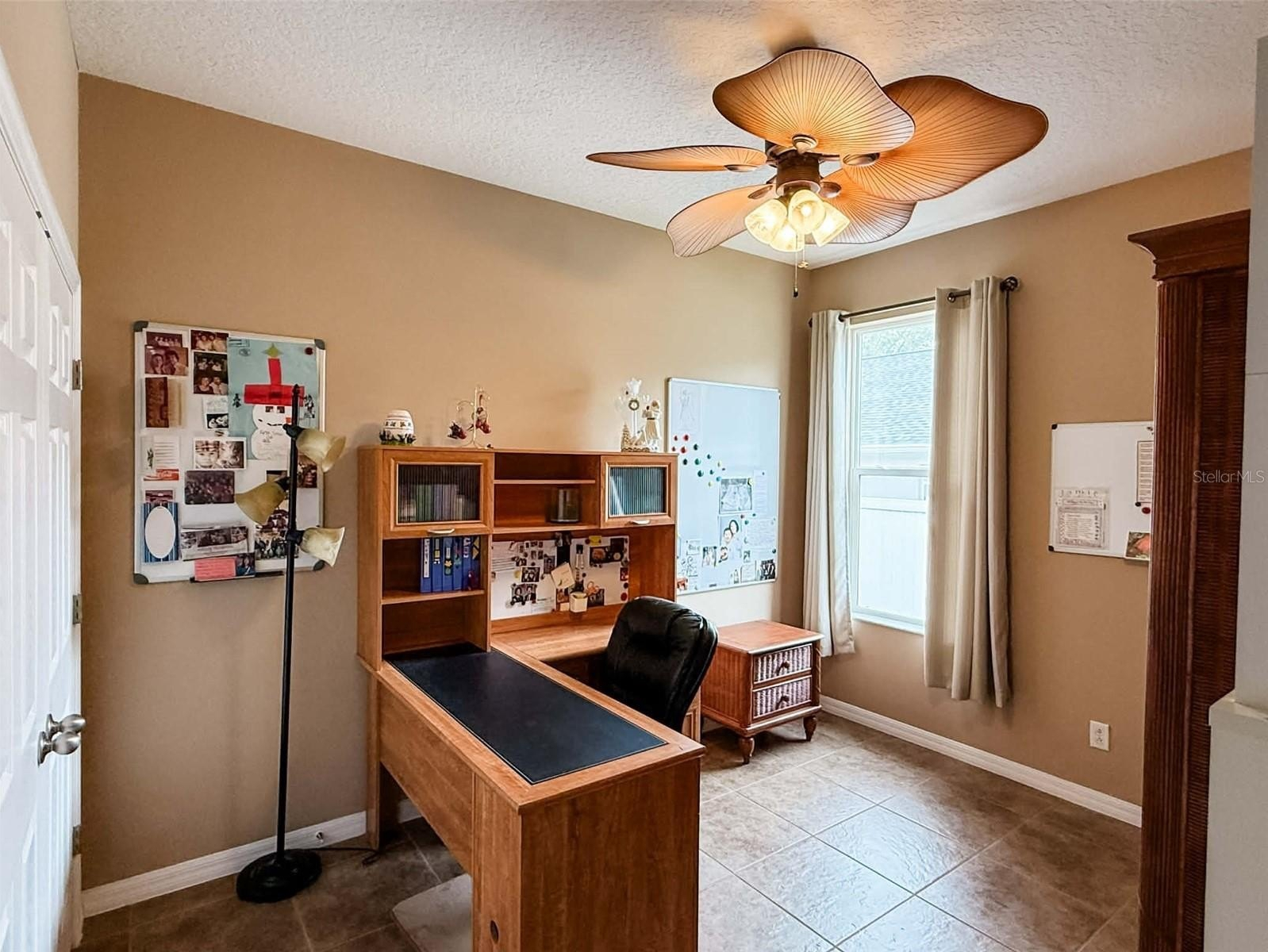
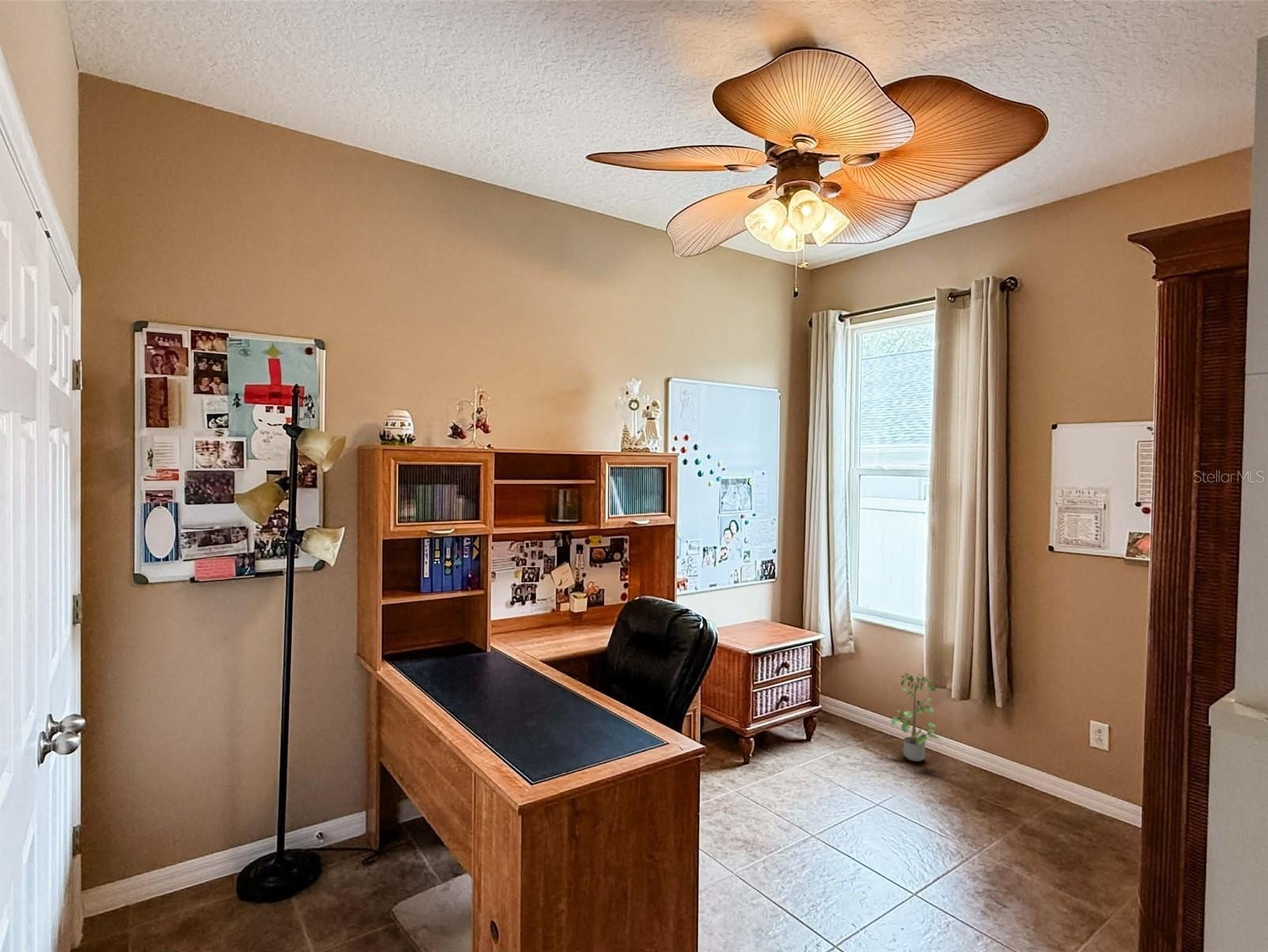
+ potted plant (915, 718)
